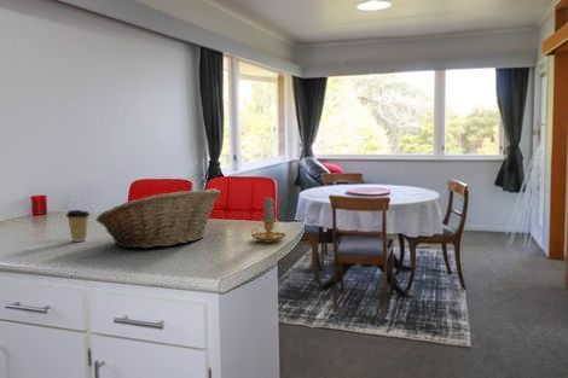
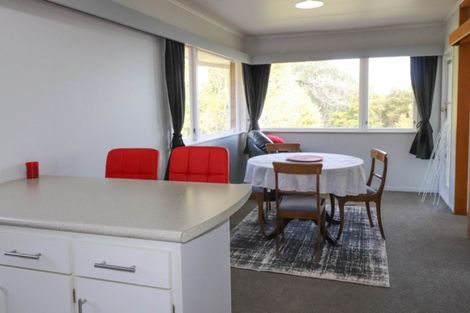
- coffee cup (77, 225)
- fruit basket (162, 215)
- candle (266, 217)
